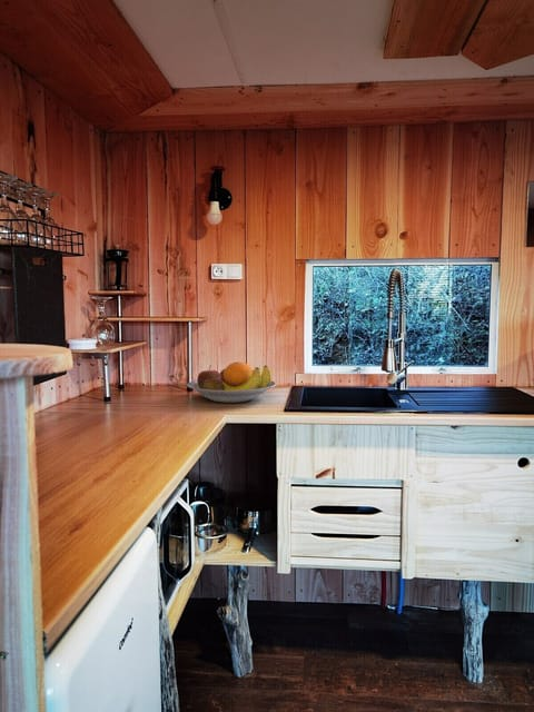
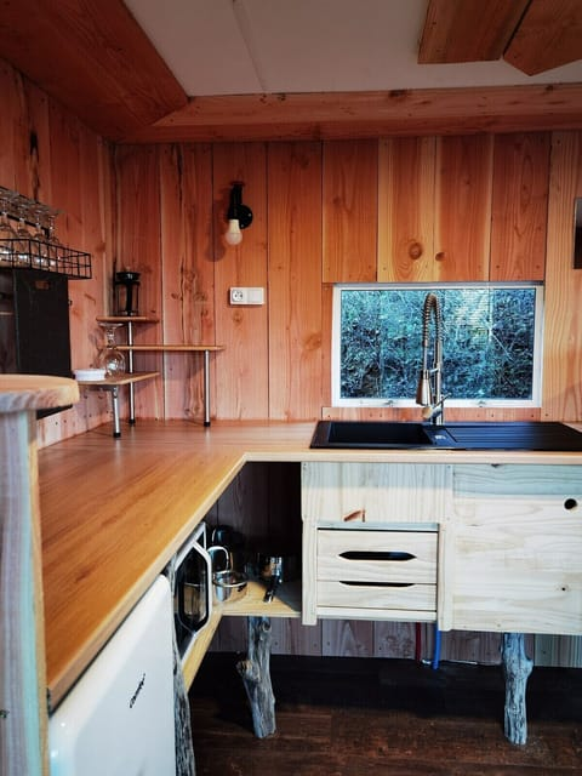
- fruit bowl (231, 379)
